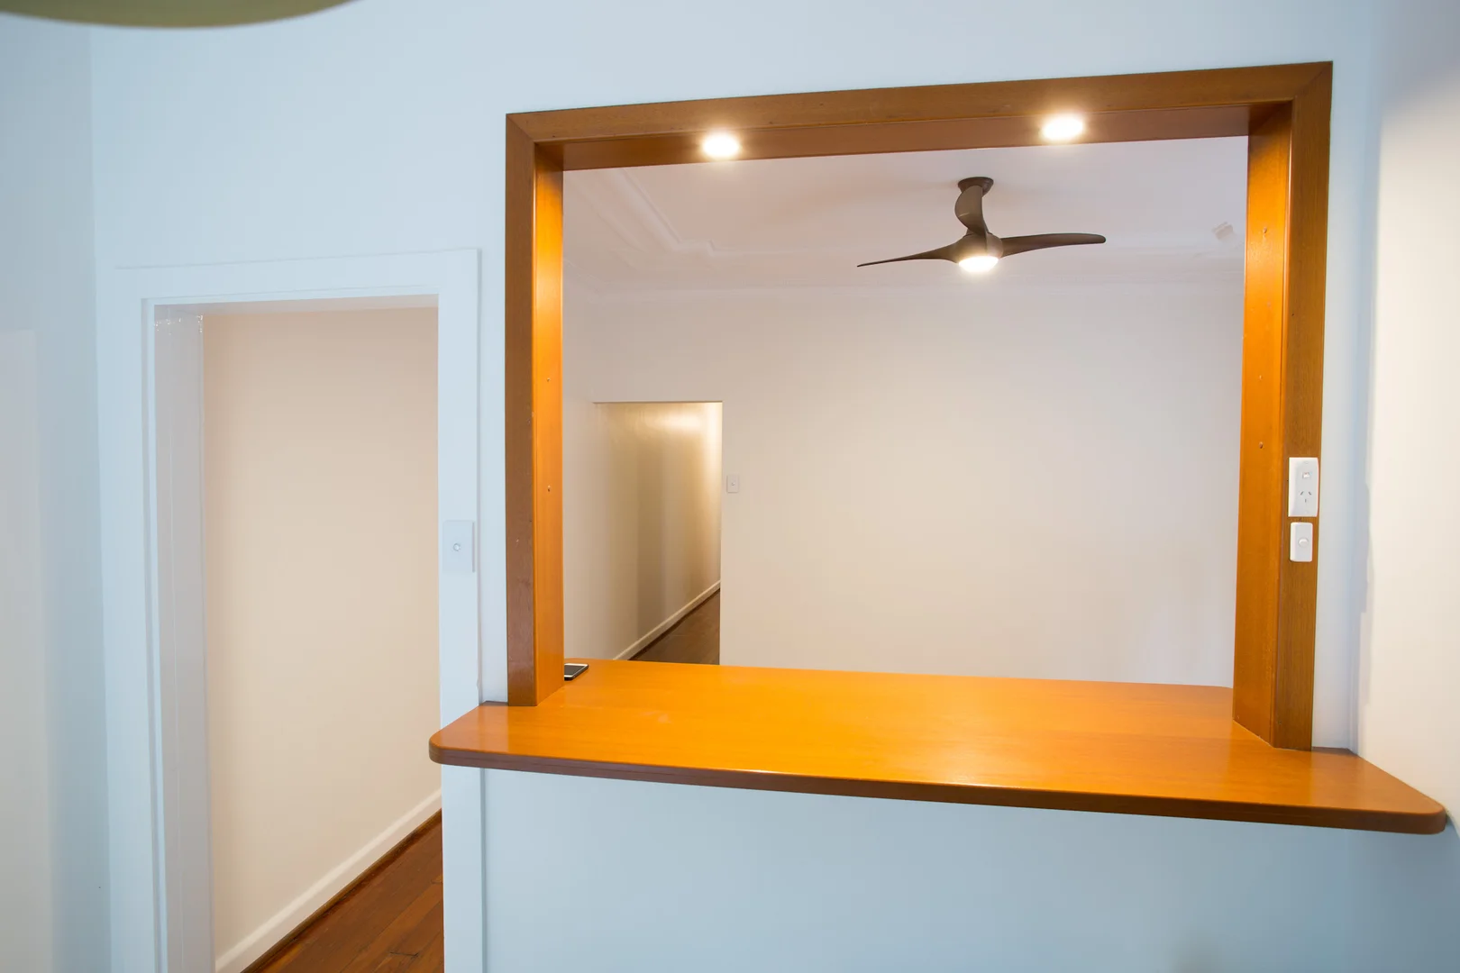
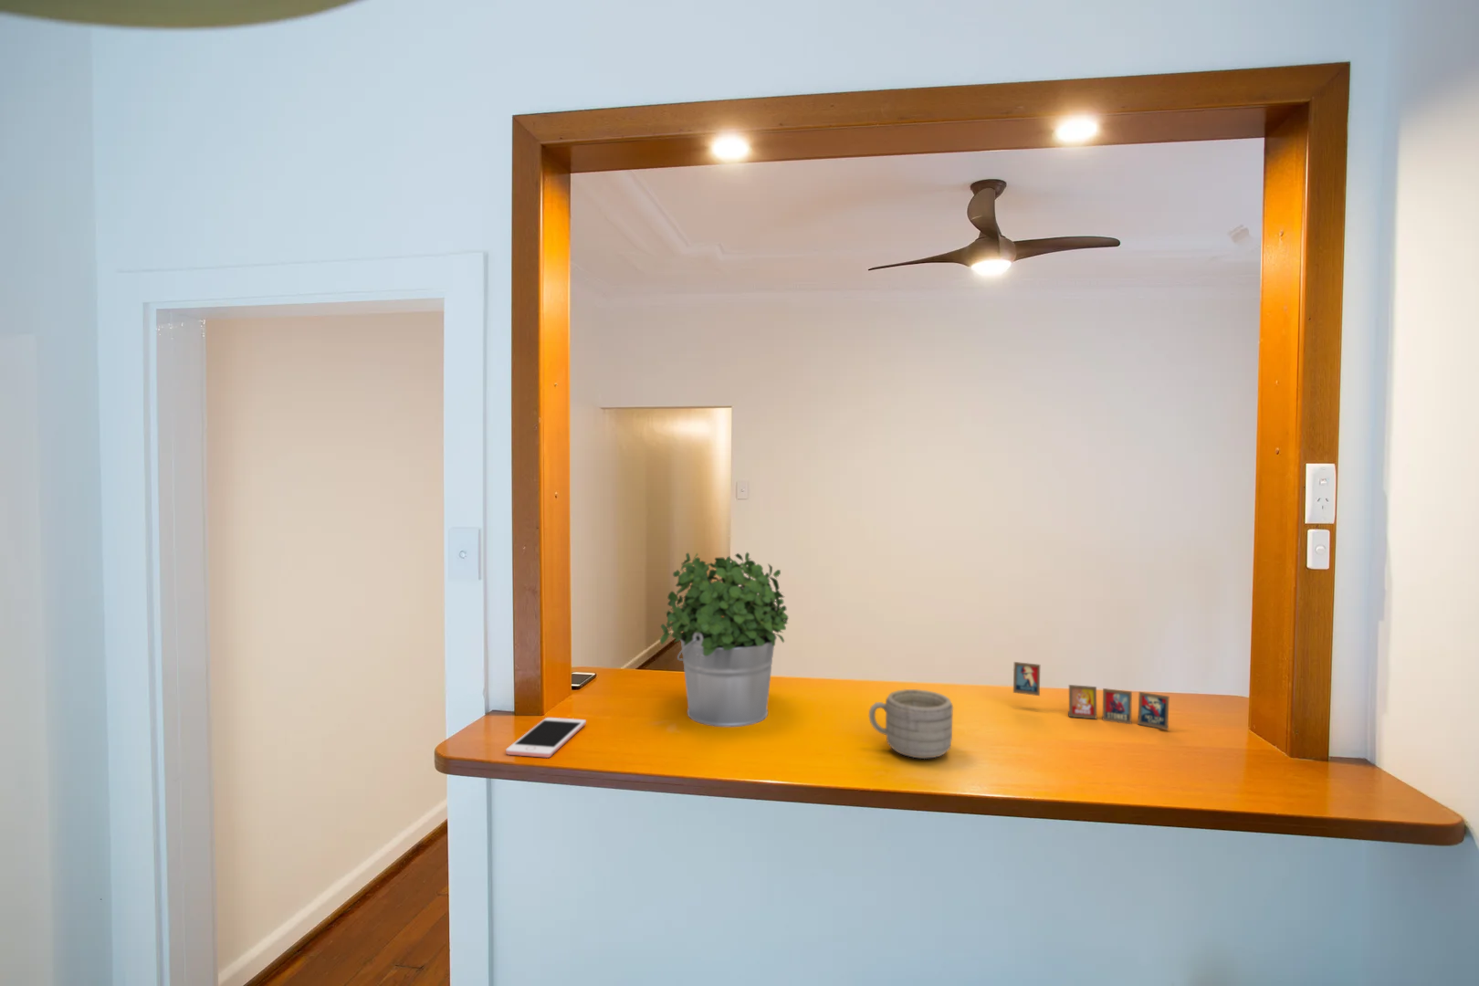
+ picture frame (1088, 694)
+ cell phone (548, 736)
+ potted plant (719, 633)
+ mug (909, 724)
